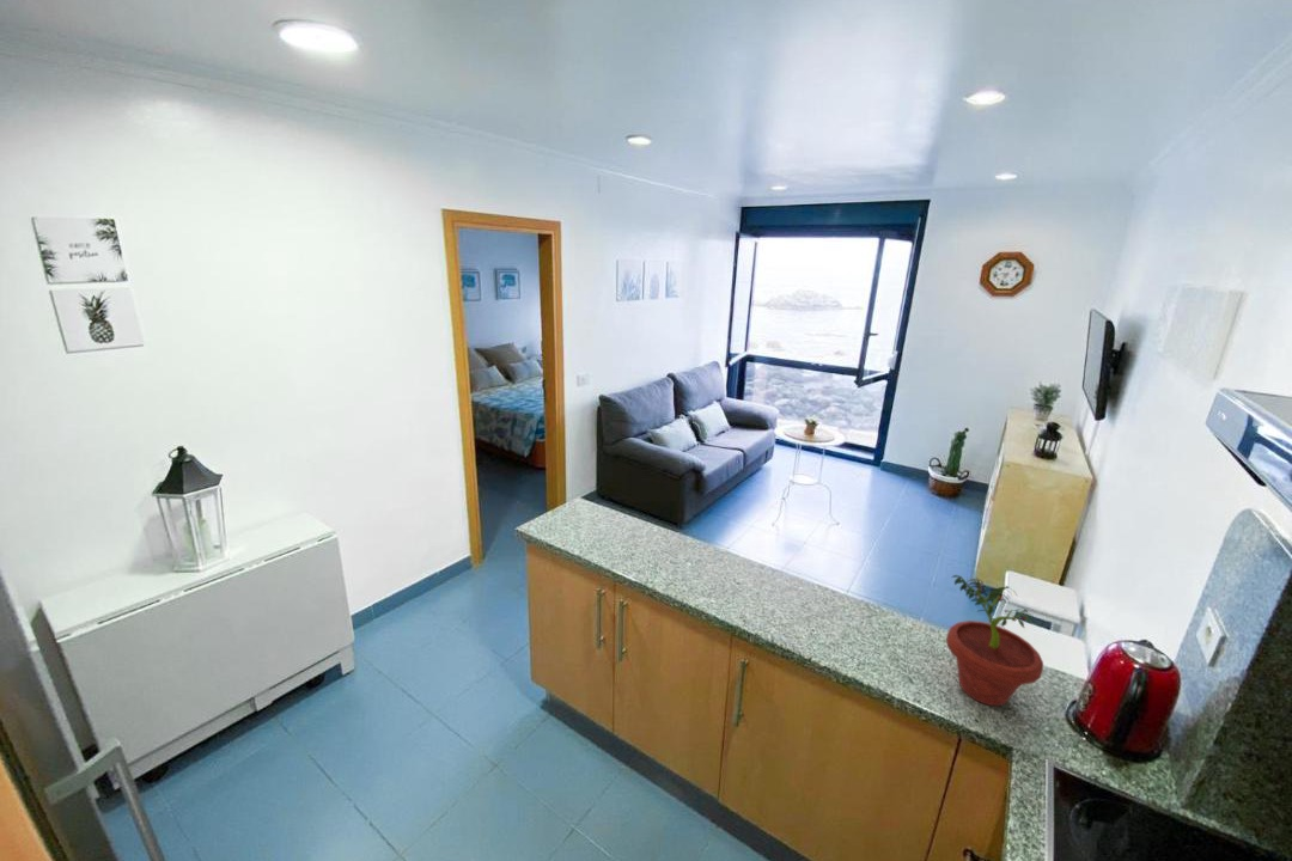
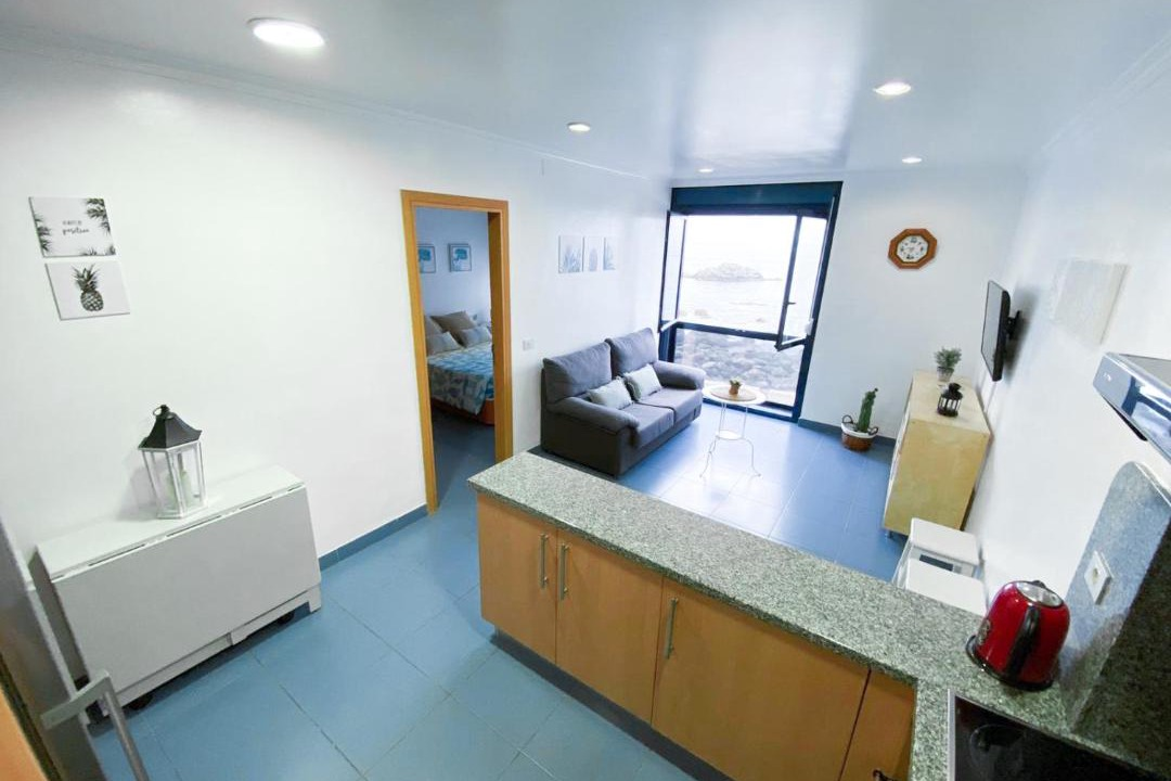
- potted plant (993, 635)
